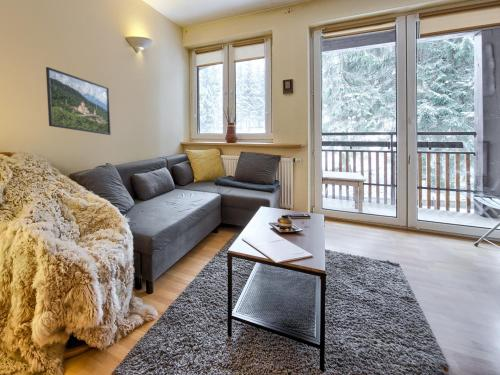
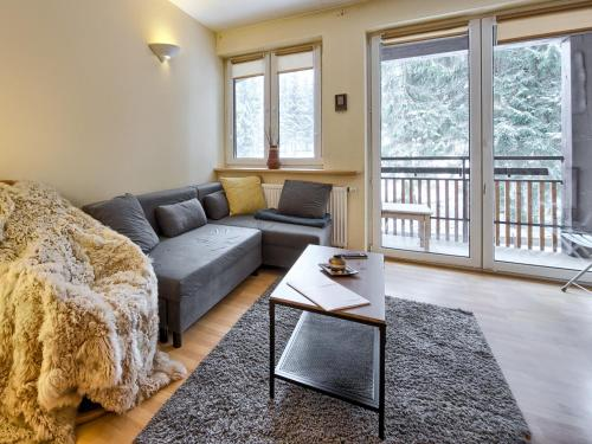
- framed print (82, 104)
